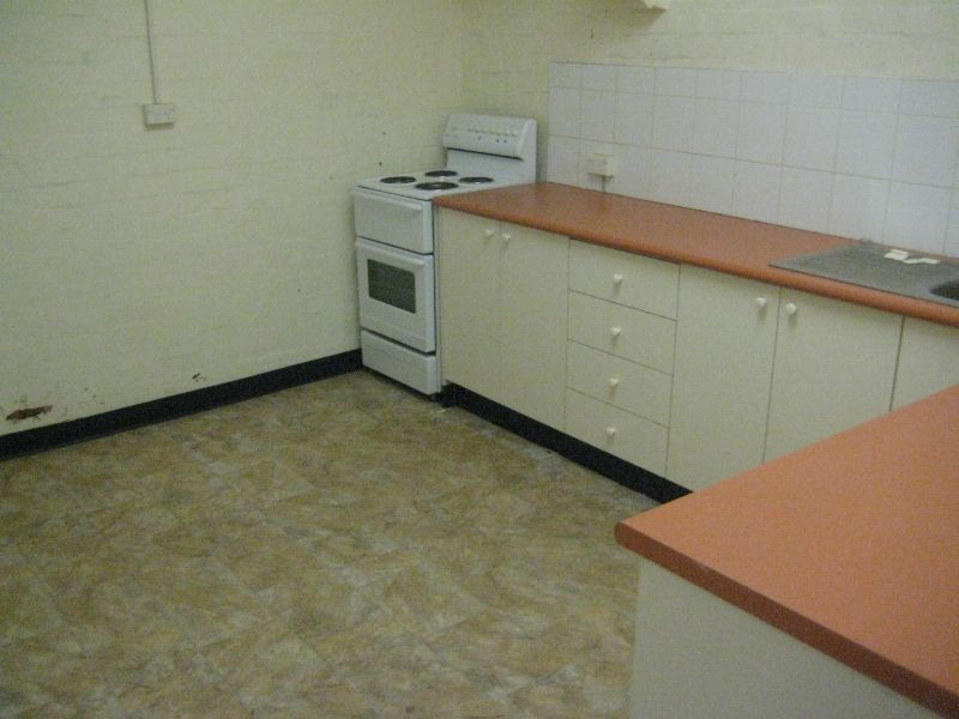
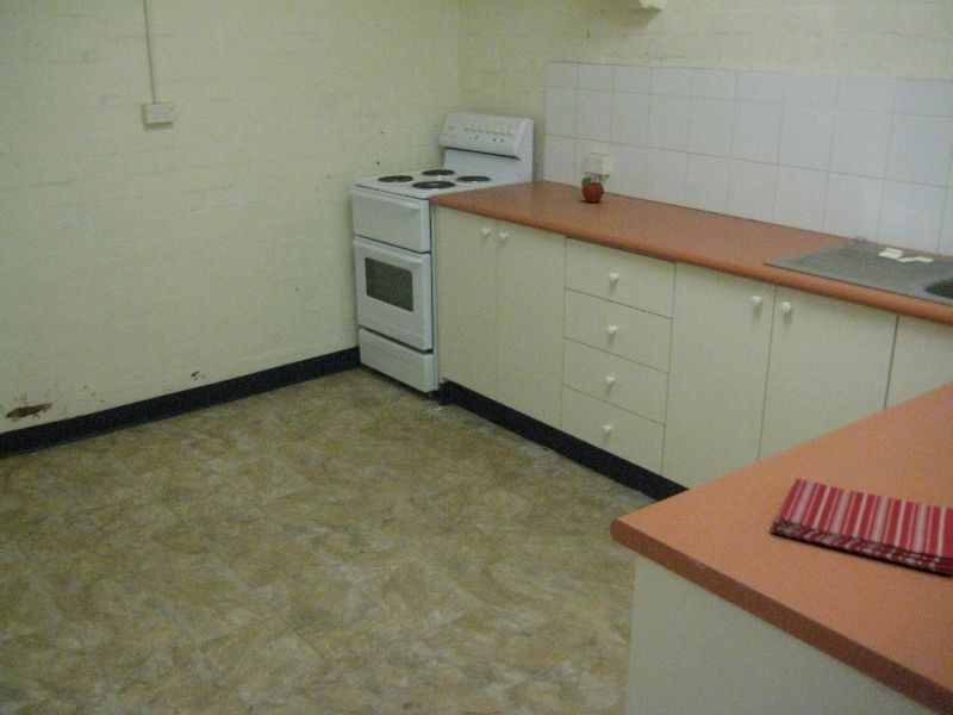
+ dish towel (871, 520)
+ fruit (591, 188)
